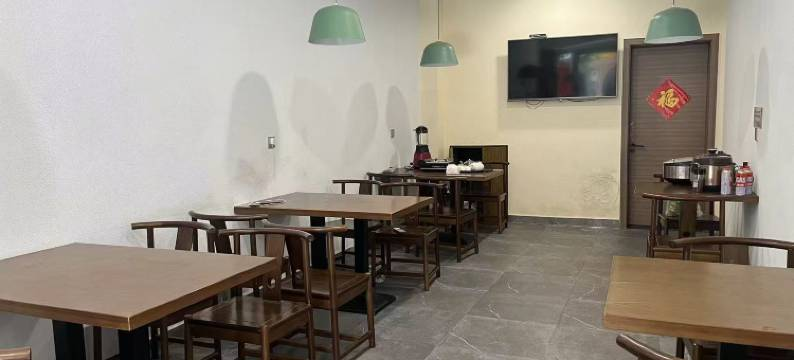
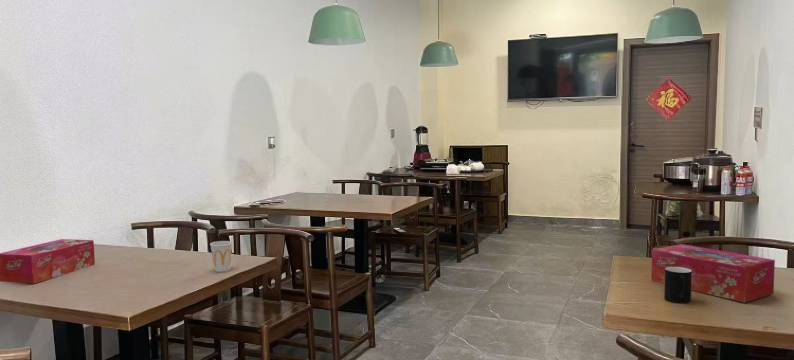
+ tissue box (48, 259)
+ cup (221, 256)
+ cup (678, 286)
+ tissue box (709, 270)
